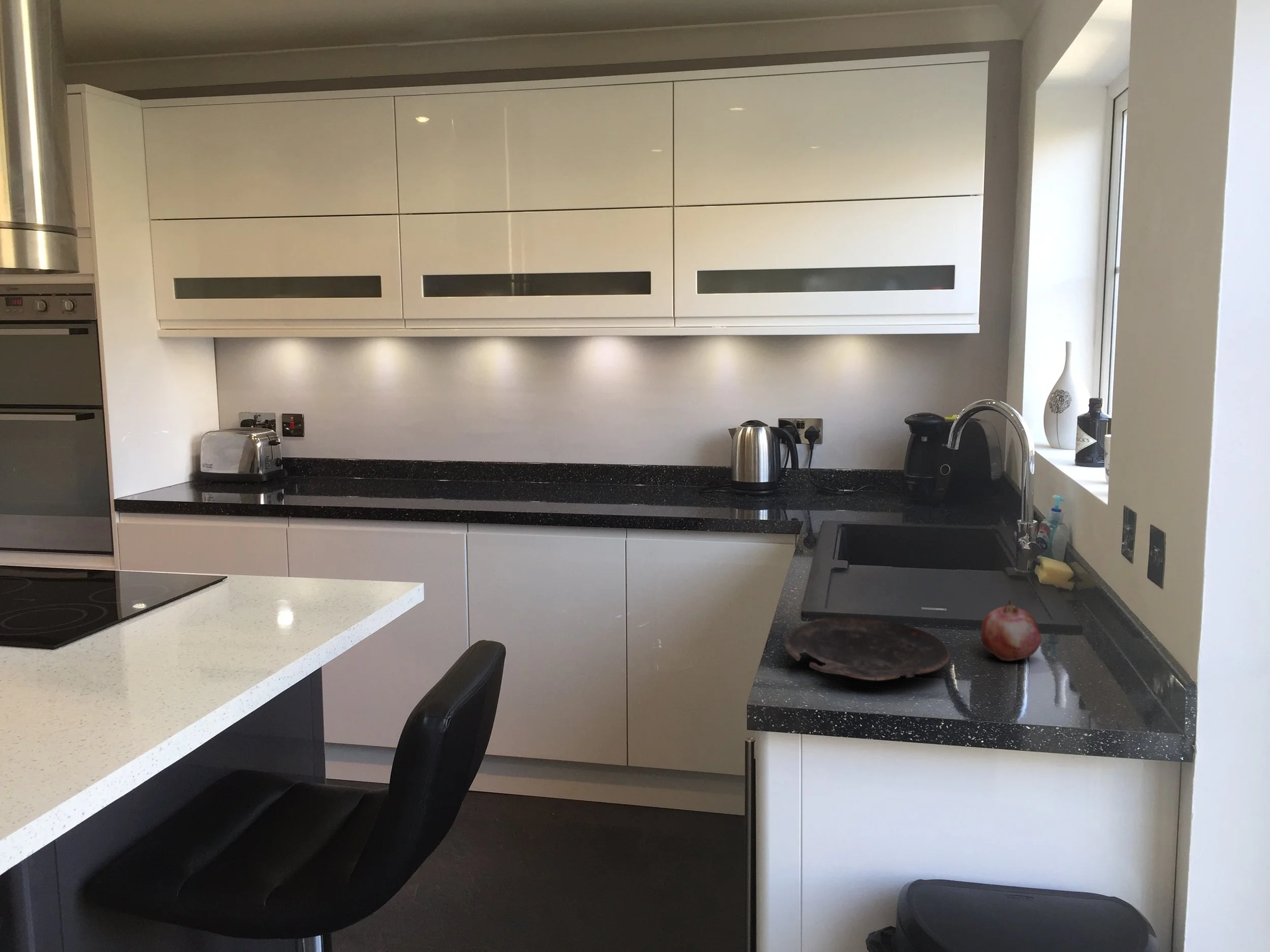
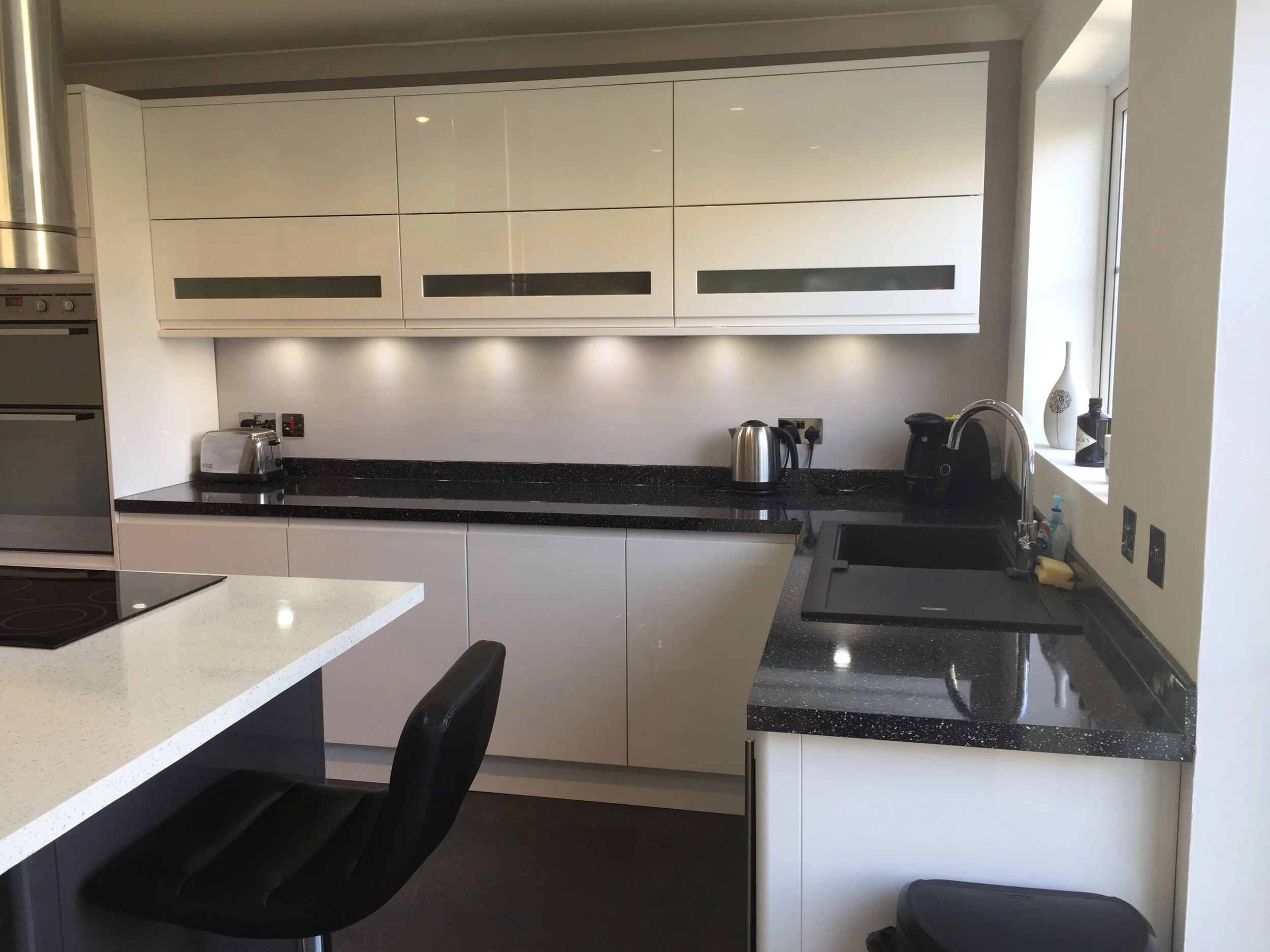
- fruit (1009, 627)
- bowl (865, 652)
